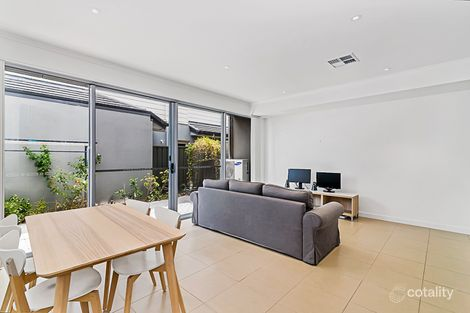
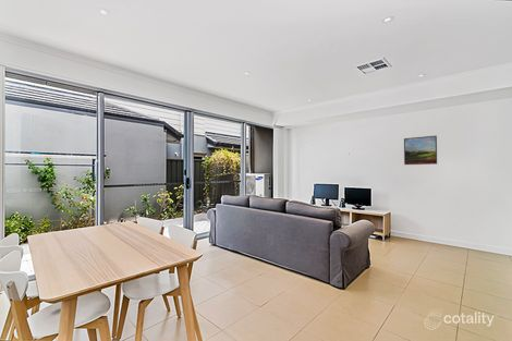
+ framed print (419, 150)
